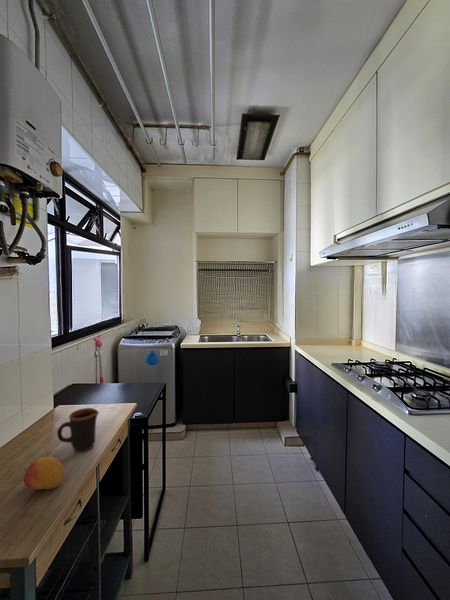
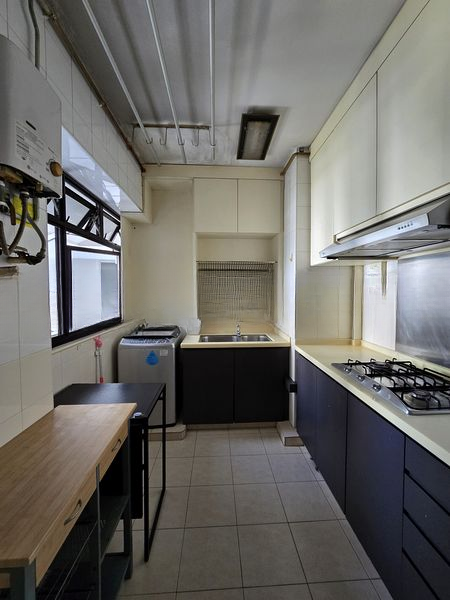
- mug (78, 430)
- fruit (45, 472)
